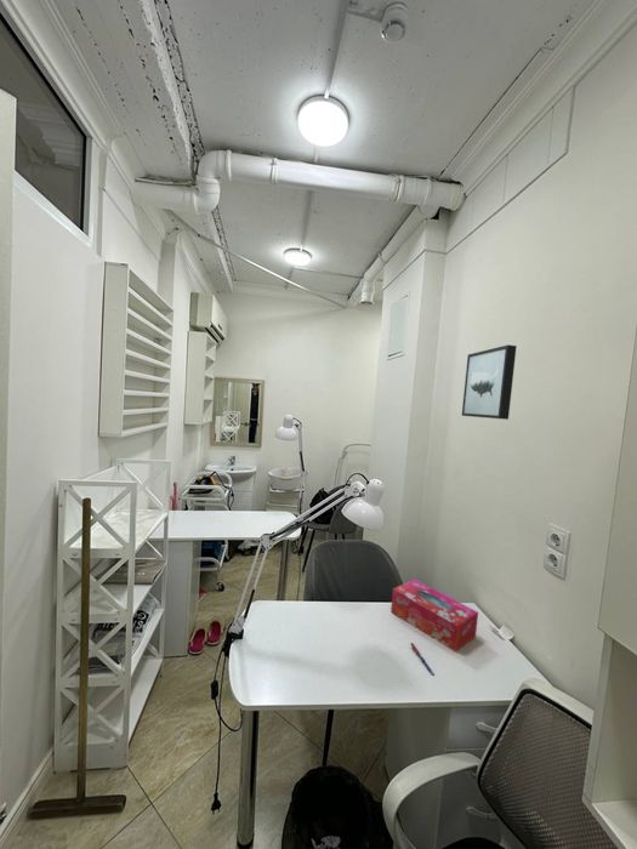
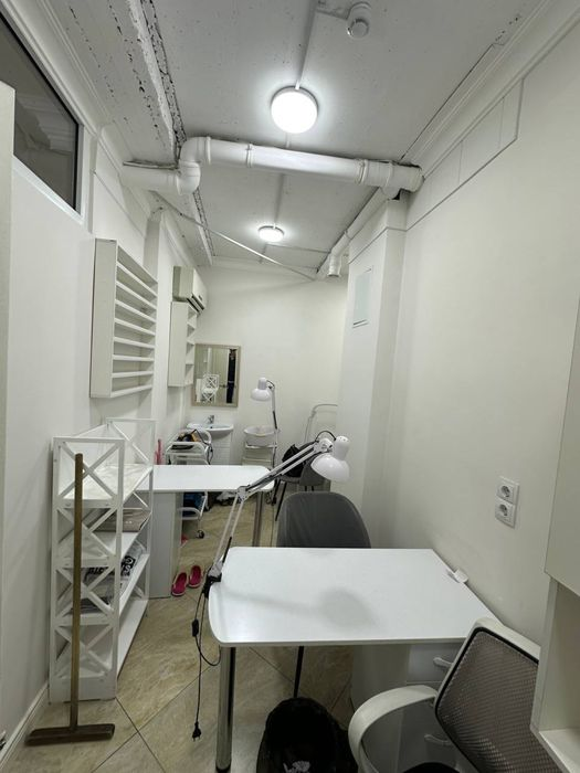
- wall art (485, 383)
- pen (421, 657)
- tissue box (432, 611)
